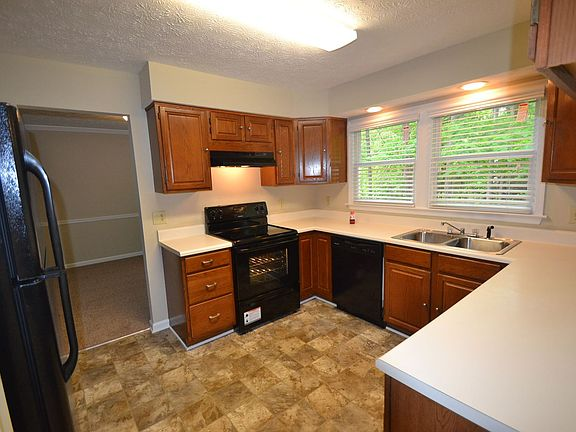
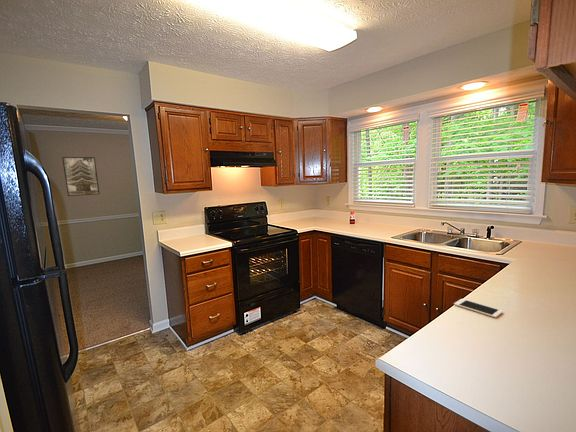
+ cell phone (477, 307)
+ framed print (81, 176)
